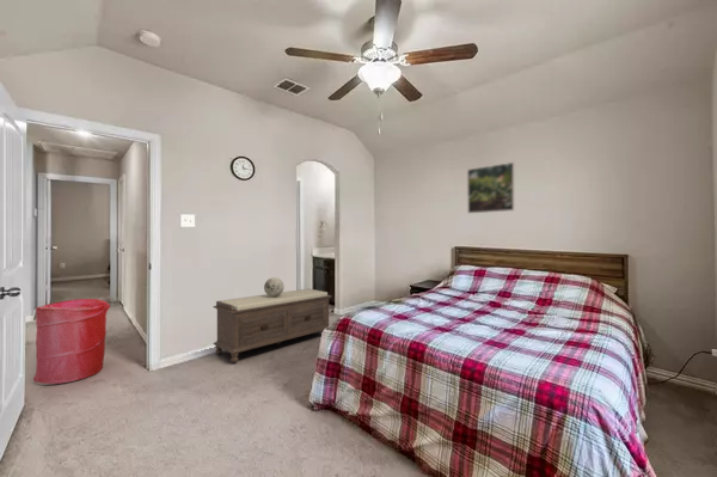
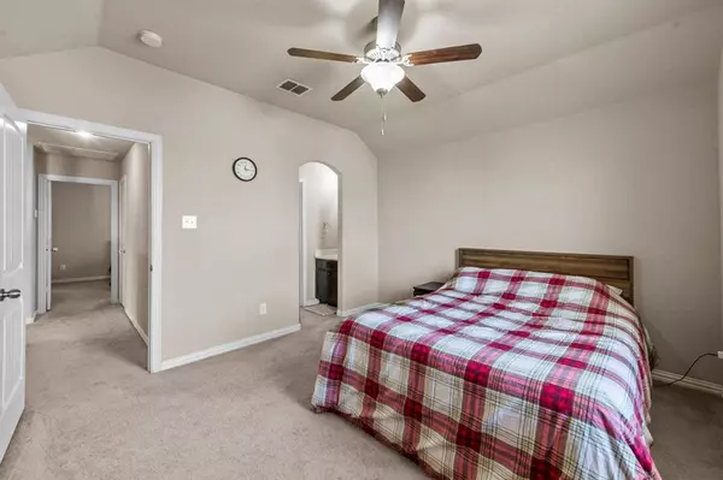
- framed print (490, 189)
- laundry hamper (73, 337)
- decorative sphere (274, 287)
- bench (277, 319)
